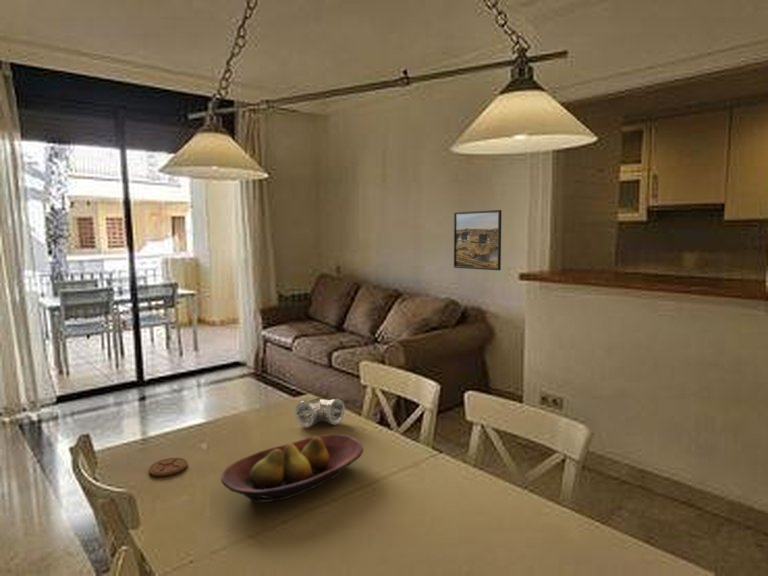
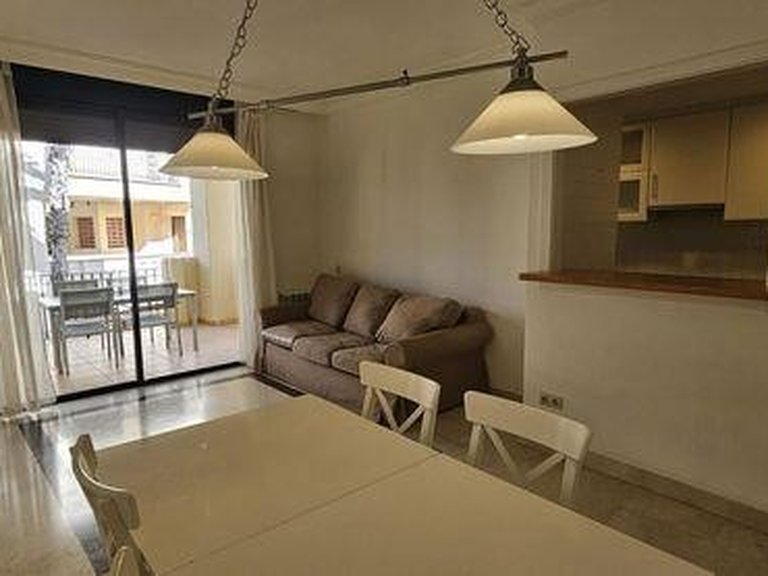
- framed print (476, 240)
- pipe fitting (320, 410)
- coaster (168, 466)
- fruit bowl (296, 461)
